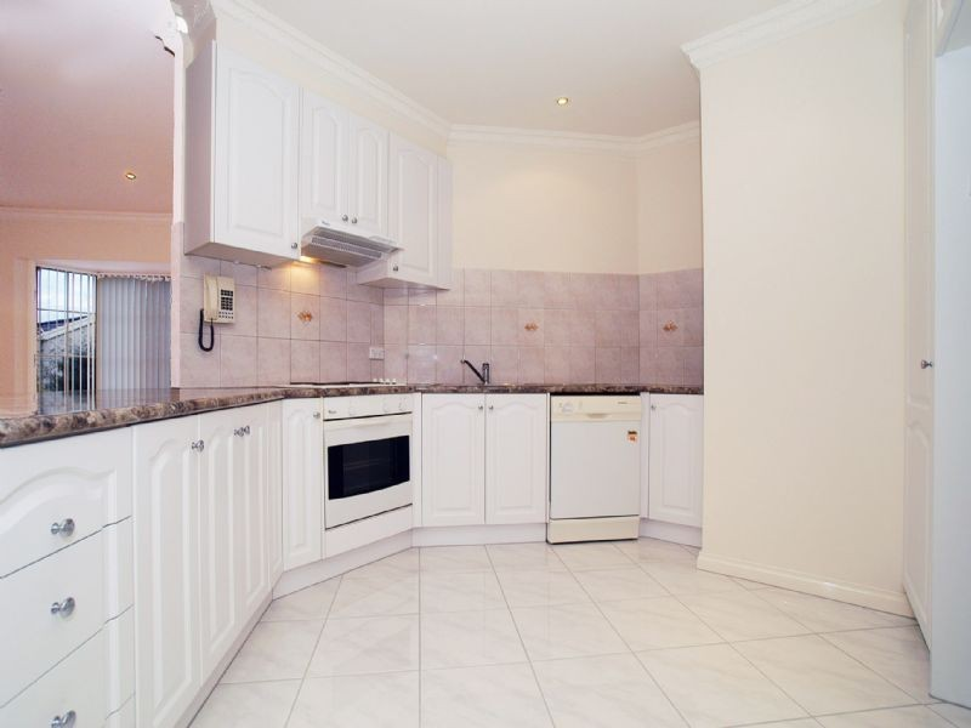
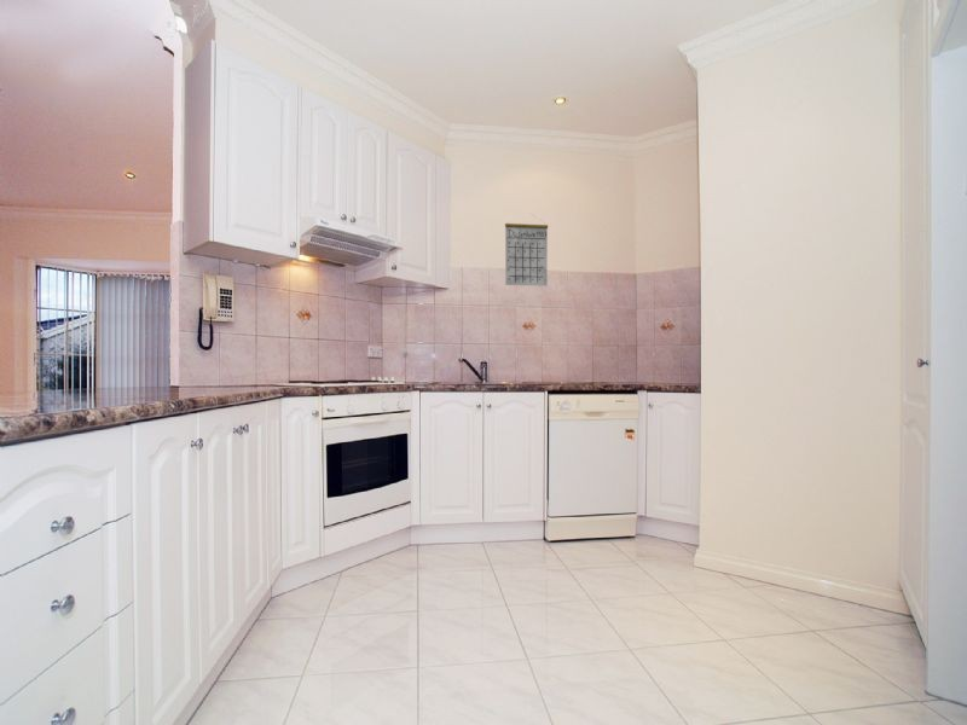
+ calendar (526, 246)
